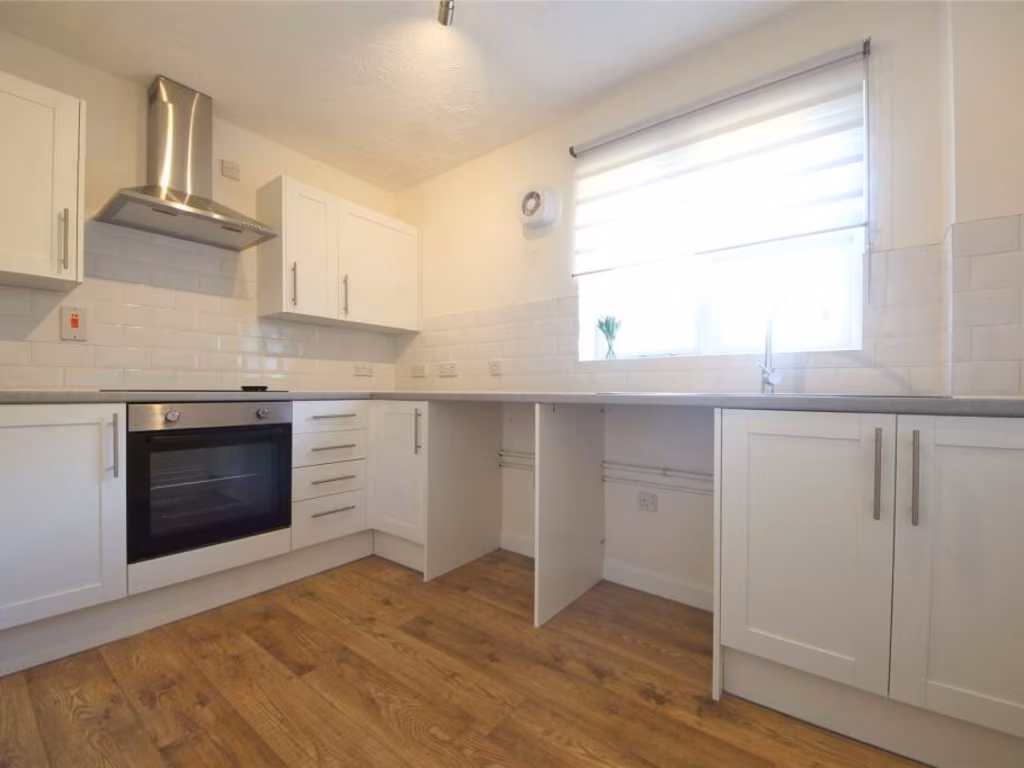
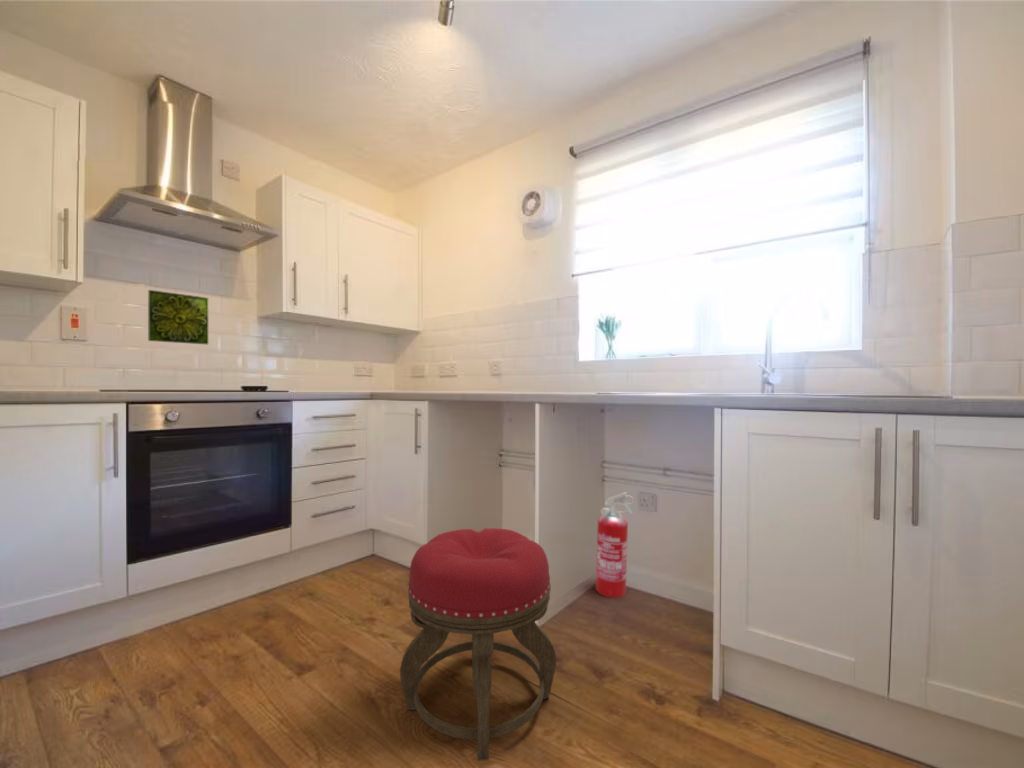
+ stool (479, 622)
+ decorative tile (179, 318)
+ fire extinguisher (615, 541)
